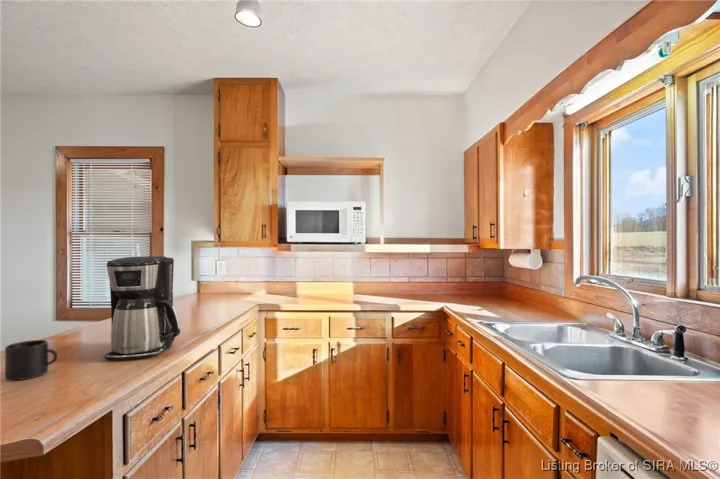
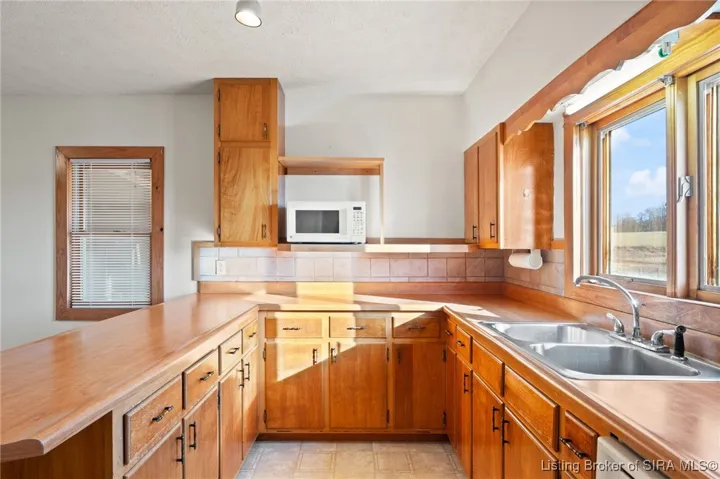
- mug (32, 359)
- coffee maker (152, 302)
